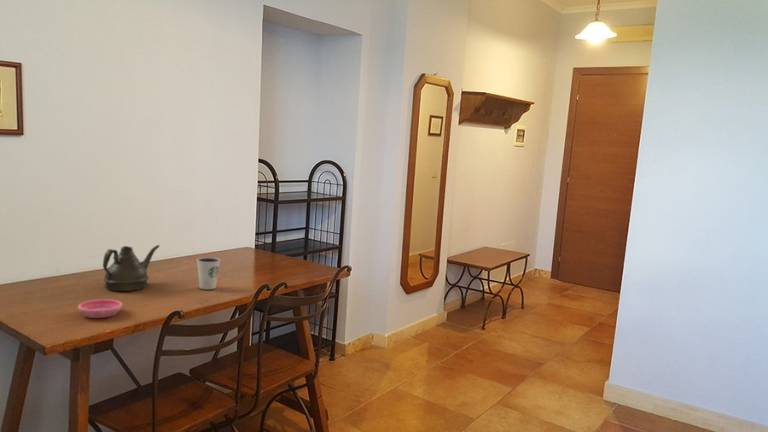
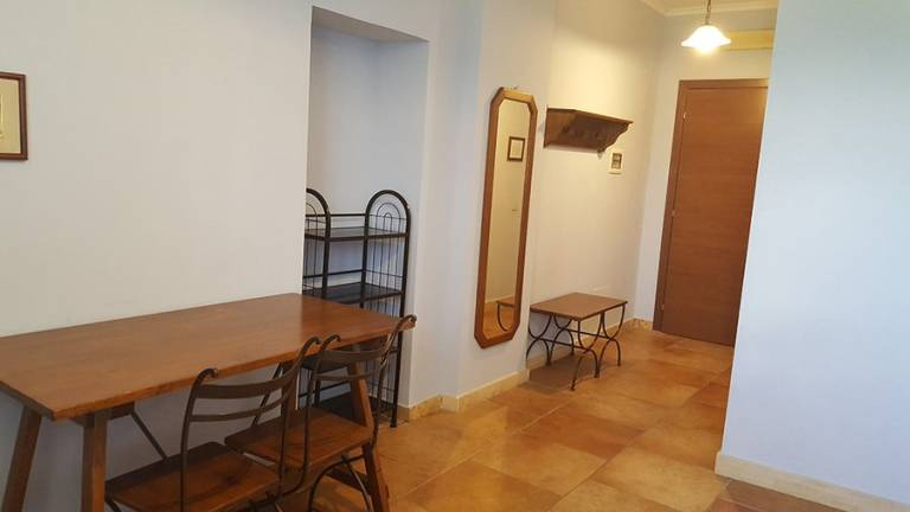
- dixie cup (208, 273)
- teapot (133, 265)
- saucer (100, 309)
